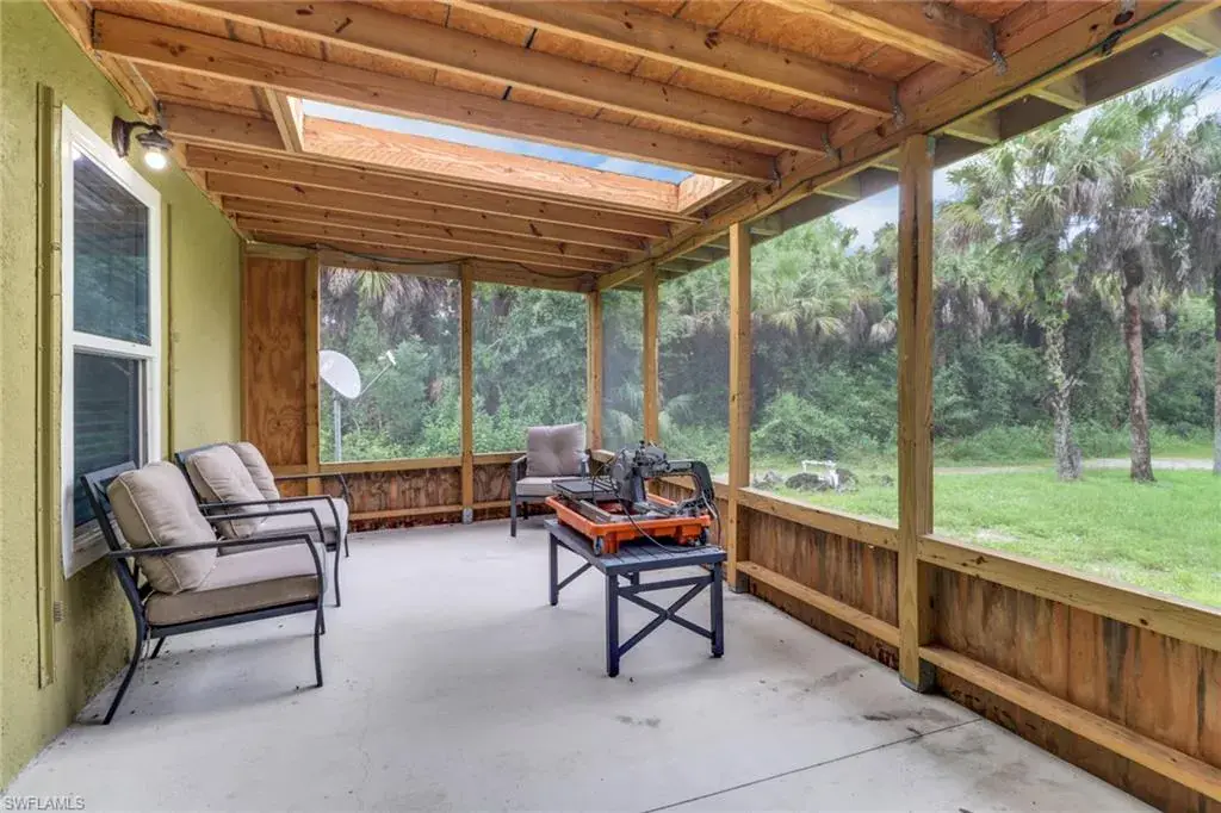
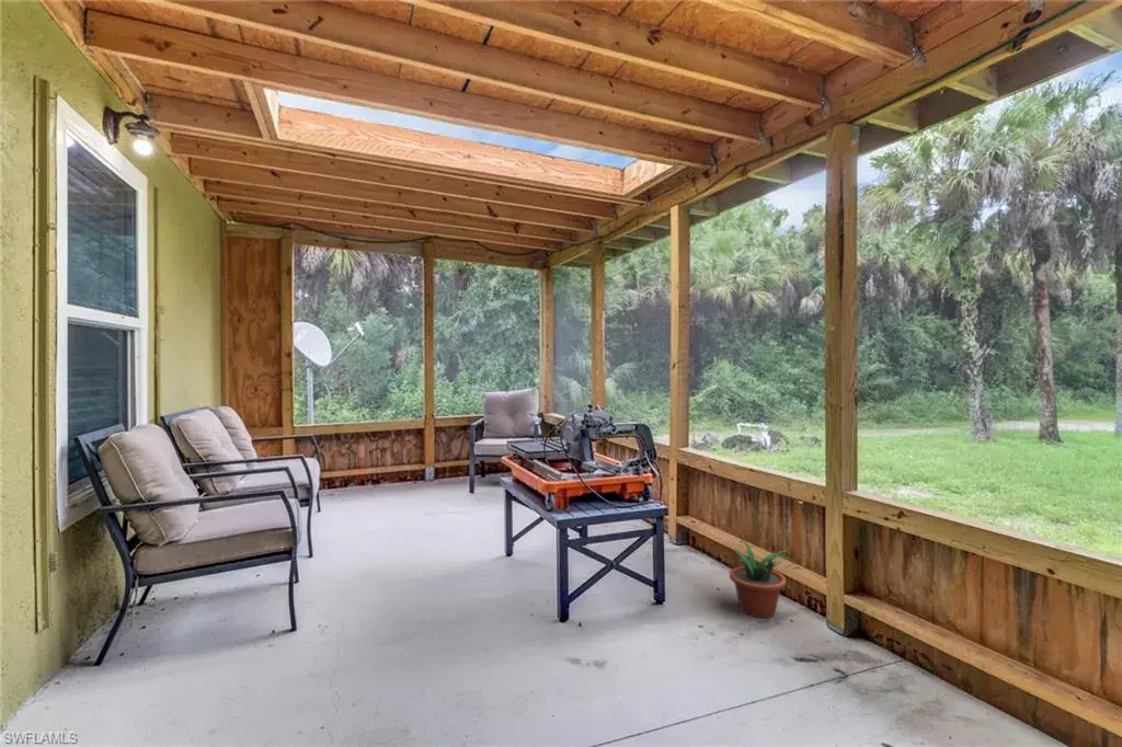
+ potted plant (759, 578)
